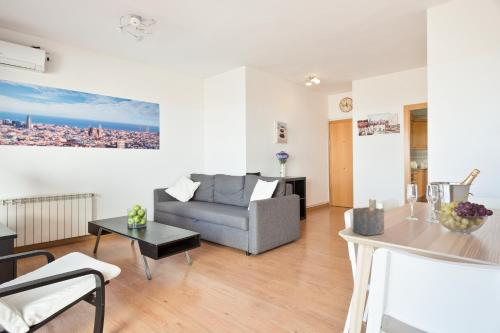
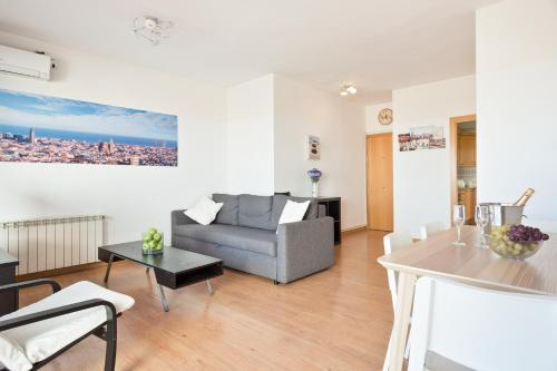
- napkin holder (368, 216)
